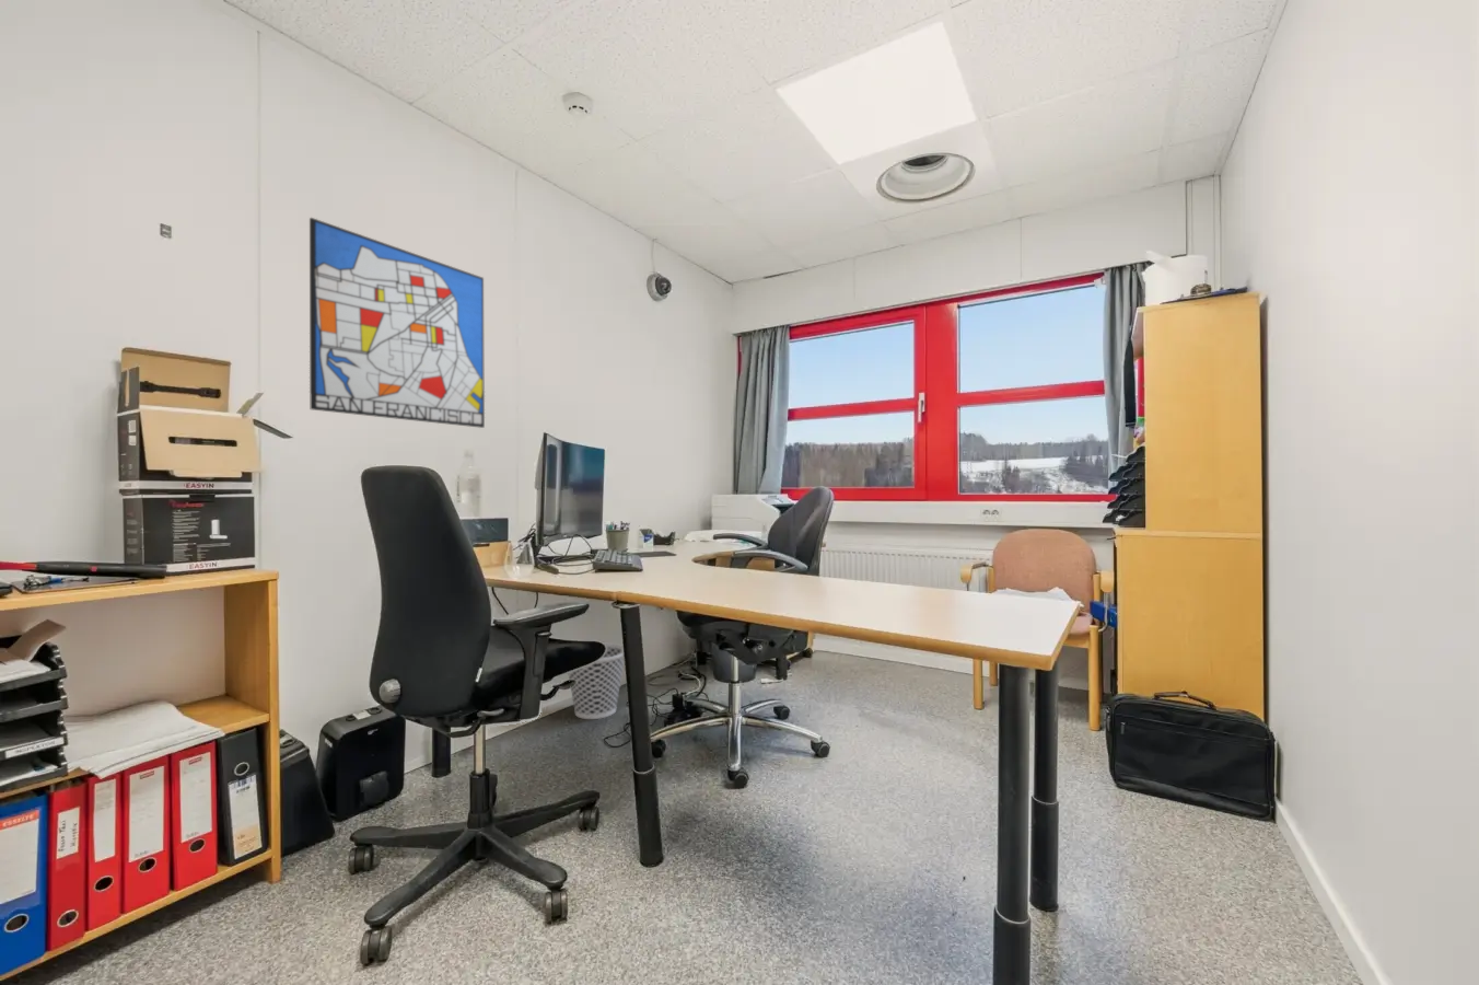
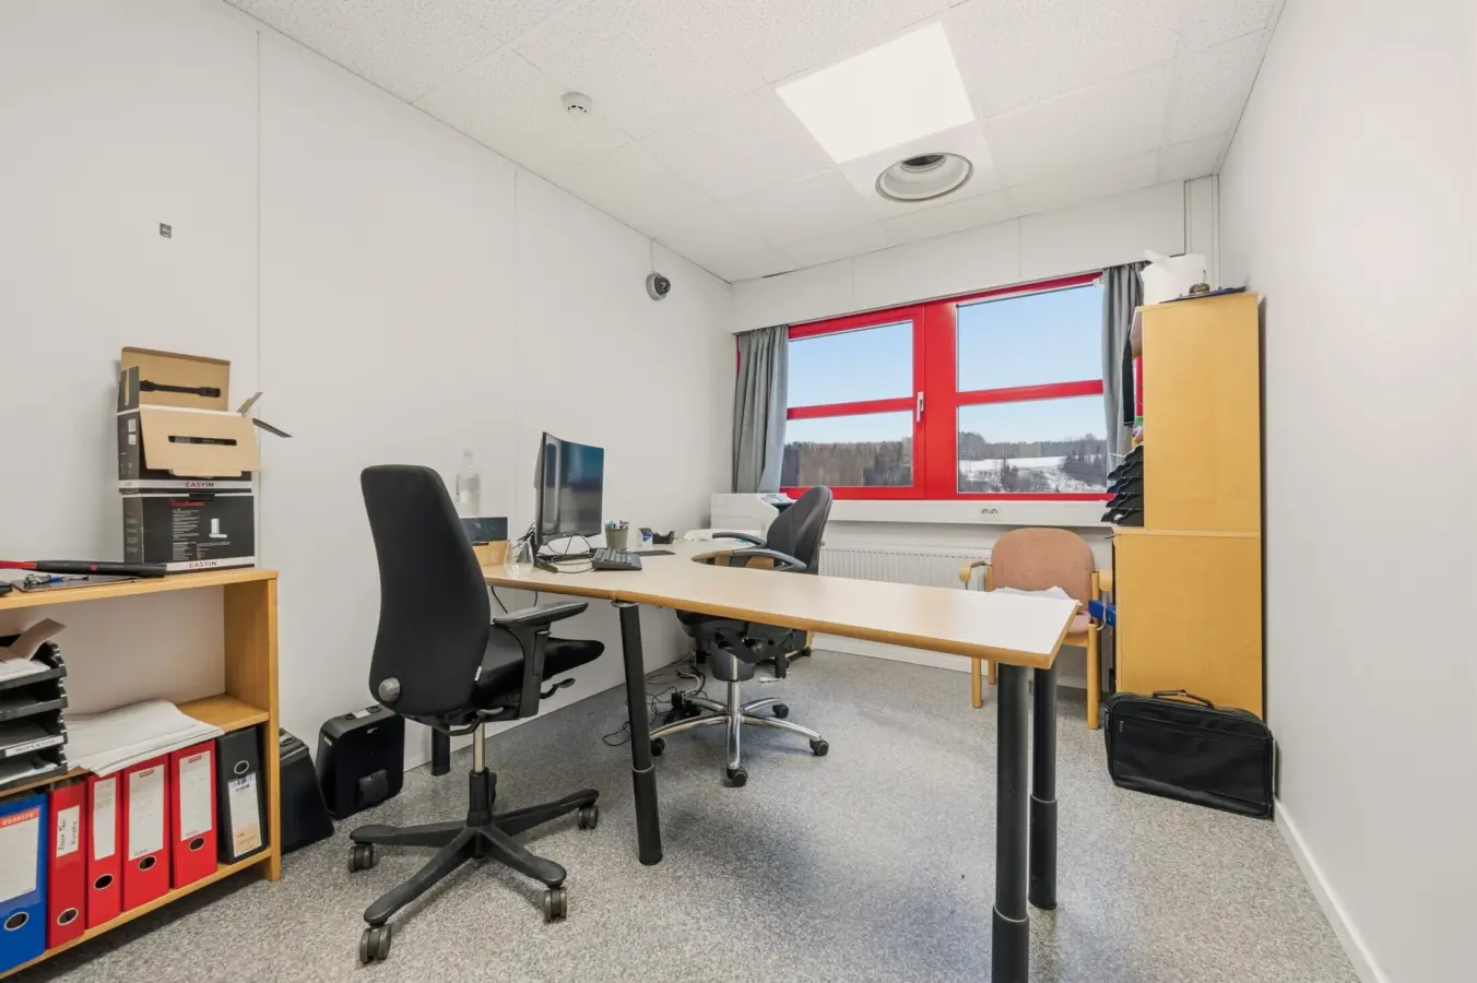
- wall art (407, 335)
- wastebasket (596, 680)
